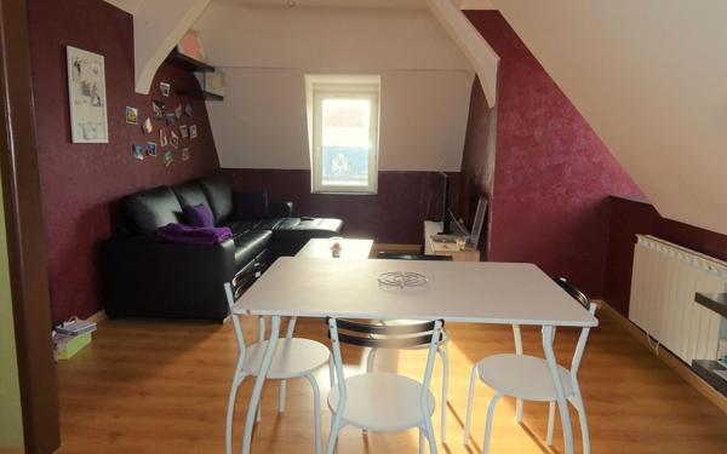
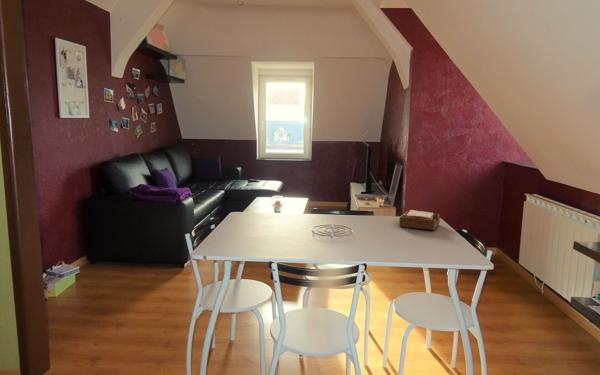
+ napkin holder (419, 219)
